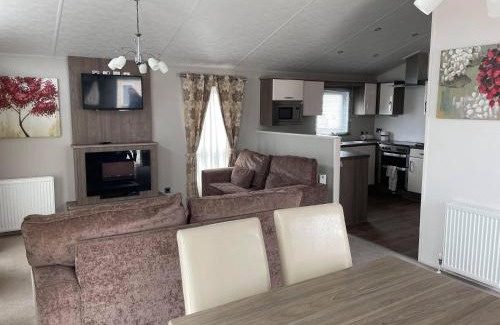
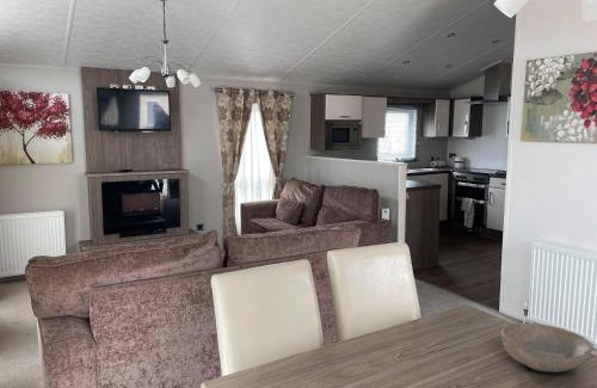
+ bowl (544, 350)
